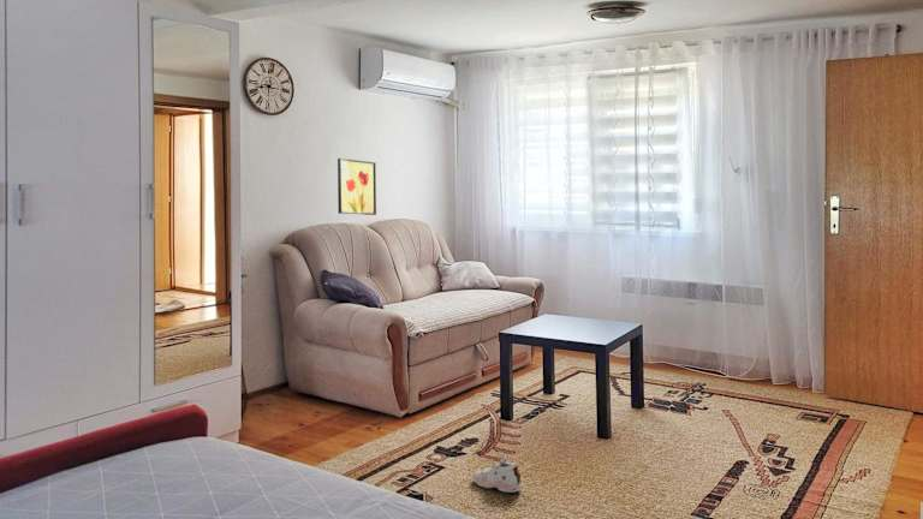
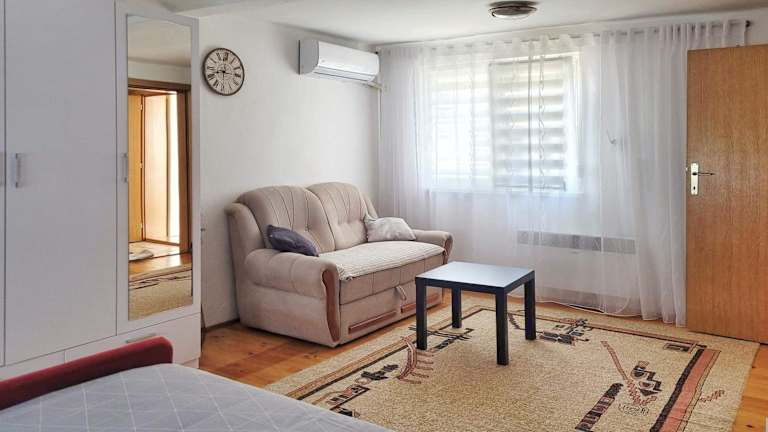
- shoe (495, 471)
- wall art (356, 187)
